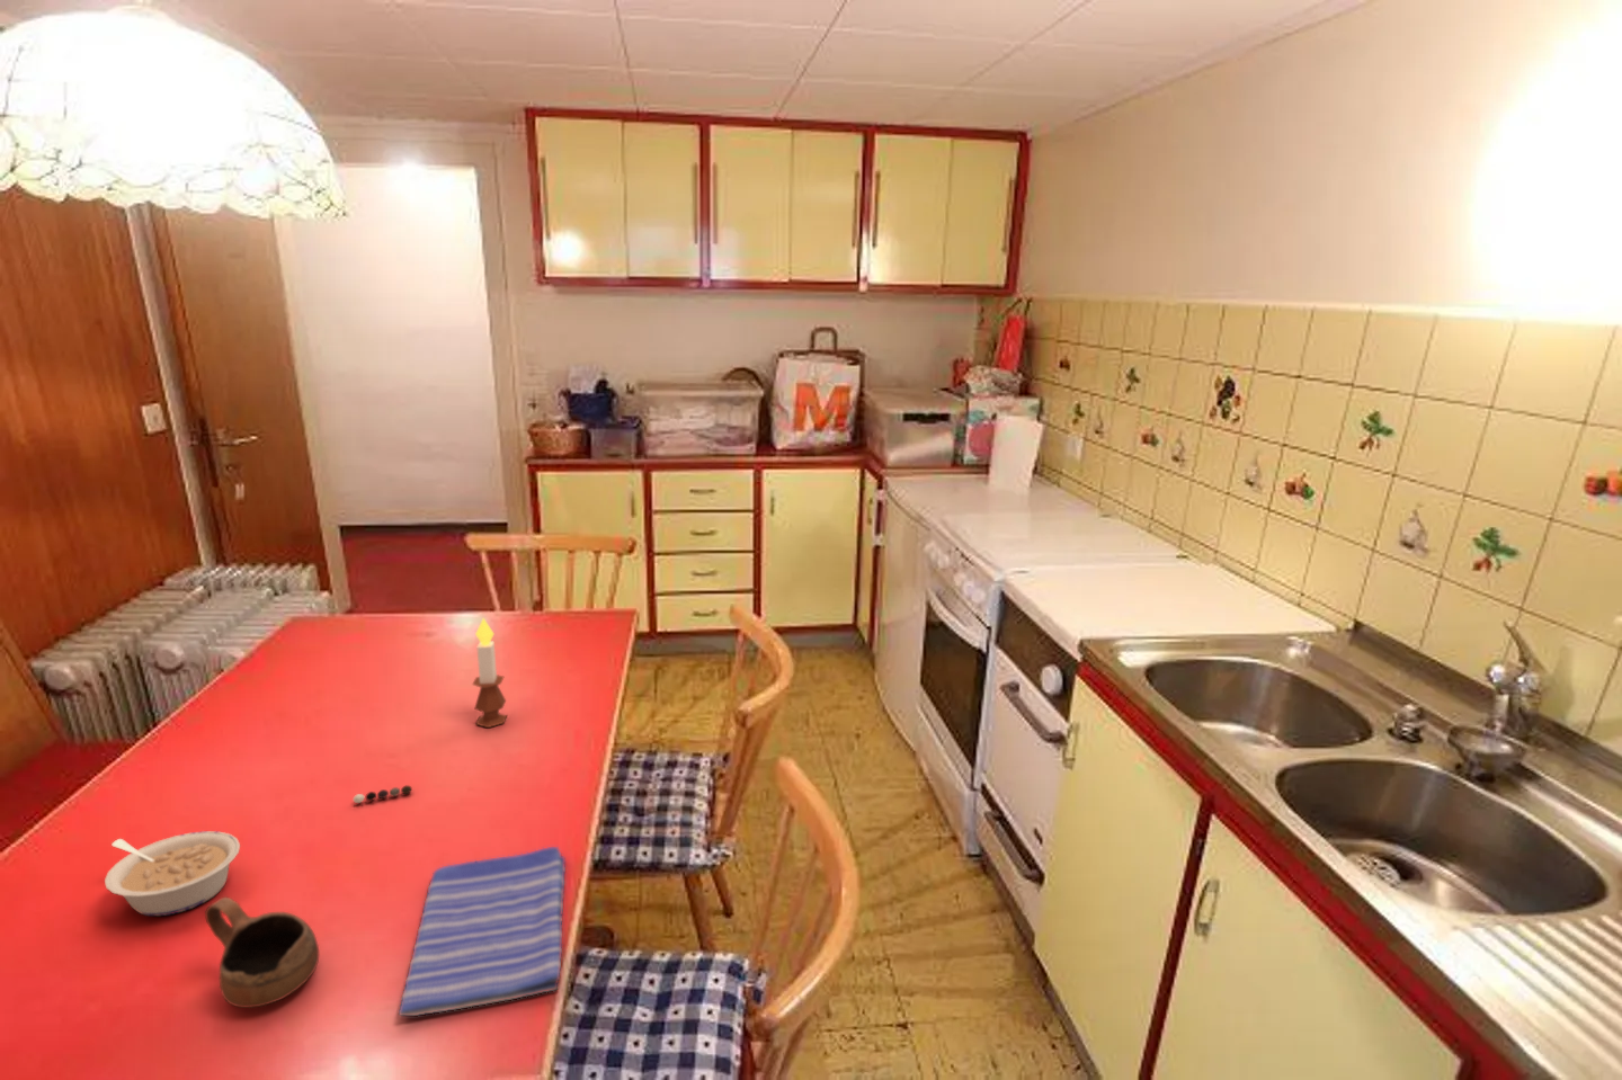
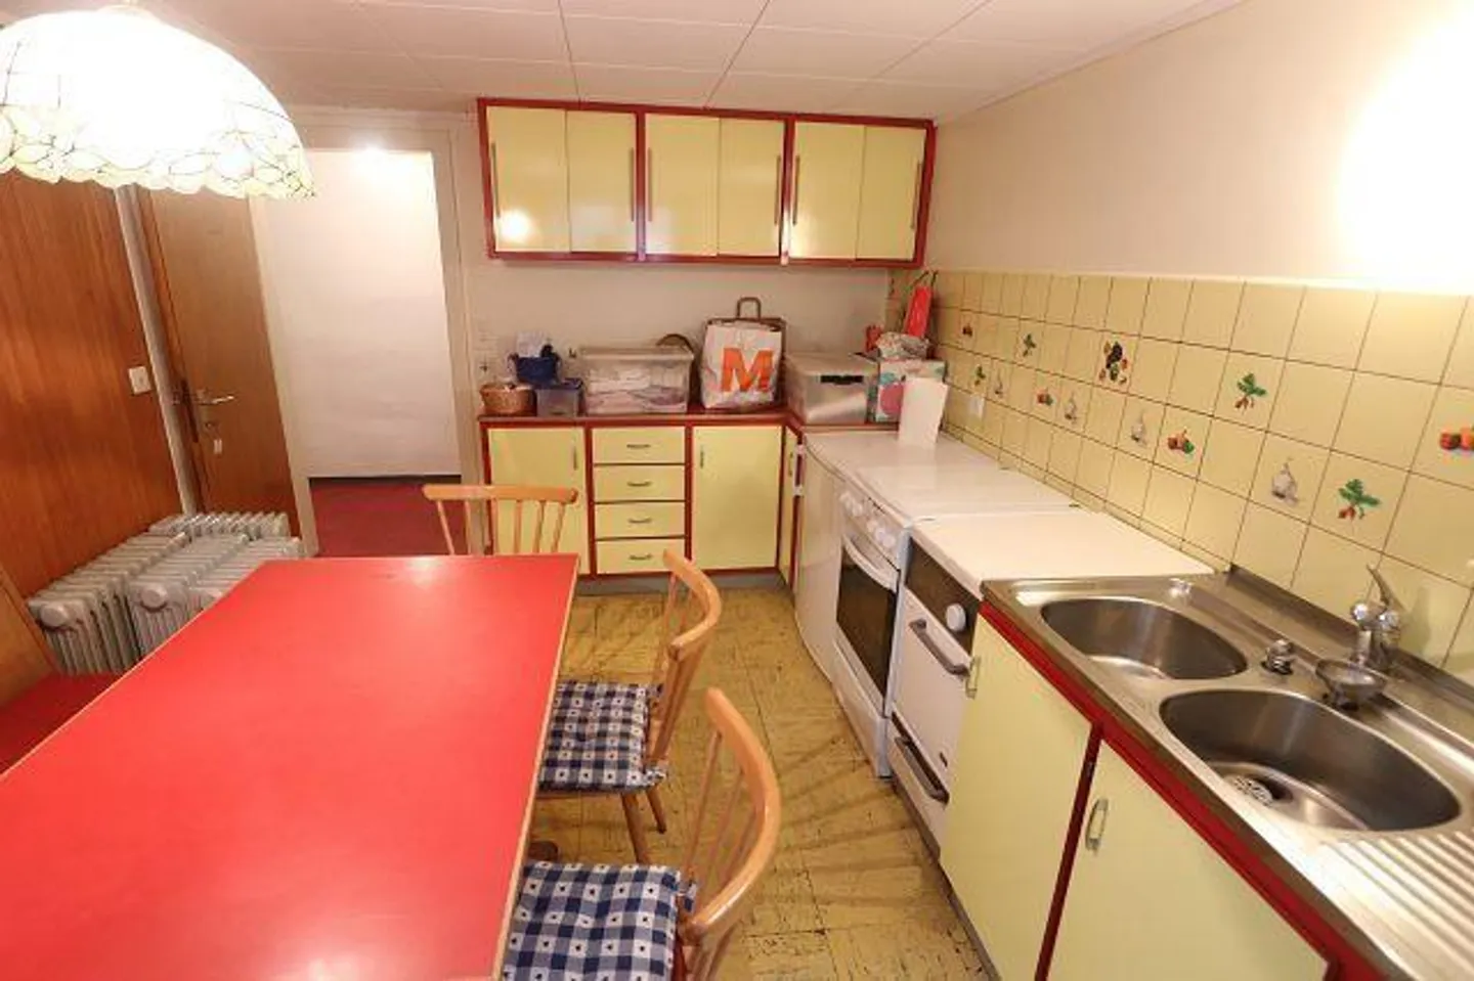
- dish towel (492, 918)
- pepper shaker (382, 794)
- cup (263, 943)
- candle (487, 669)
- legume (171, 874)
